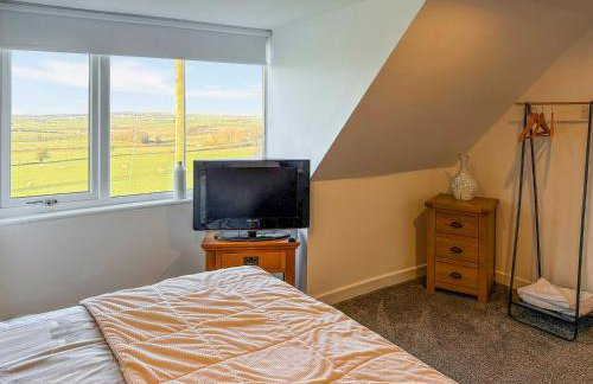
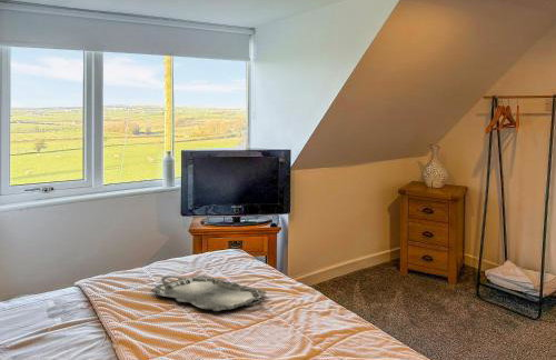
+ serving tray (208, 291)
